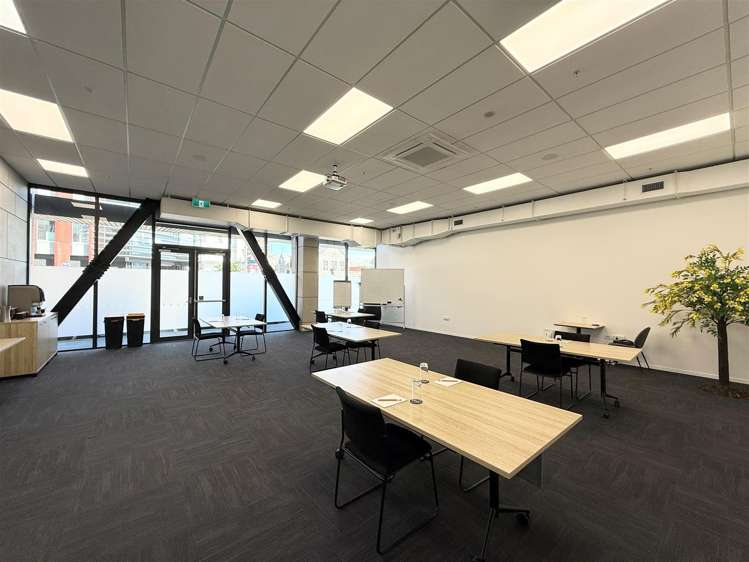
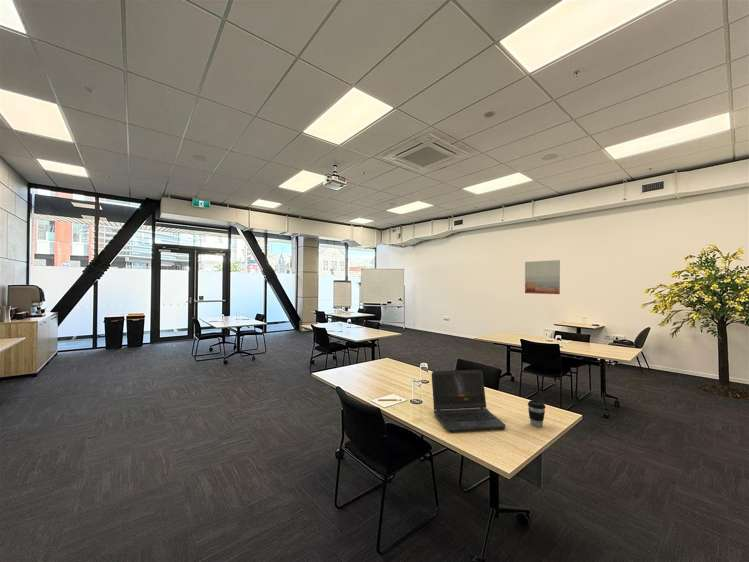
+ coffee cup (536, 413)
+ wall art (541, 277)
+ laptop computer (466, 398)
